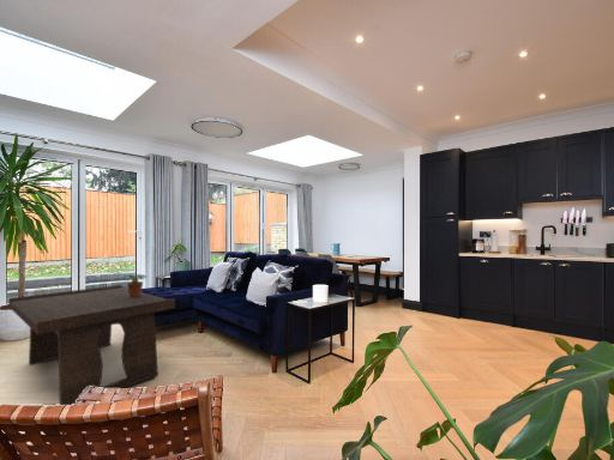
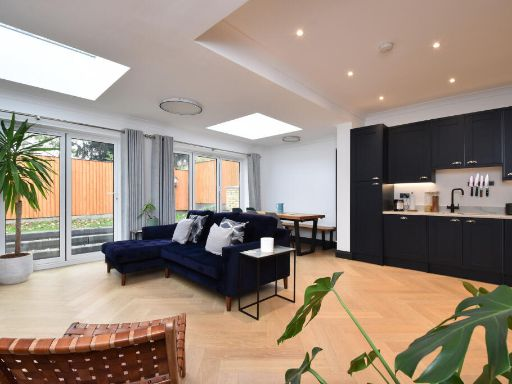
- potted plant (133, 285)
- coffee table (90, 333)
